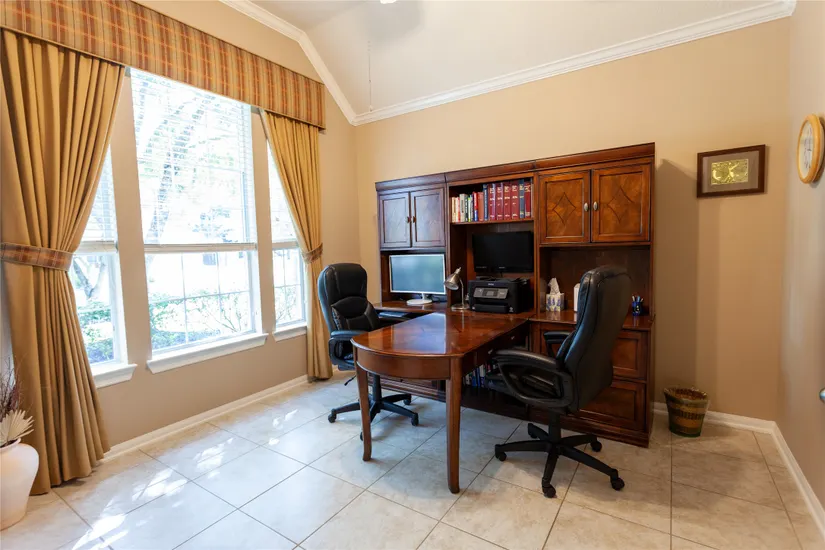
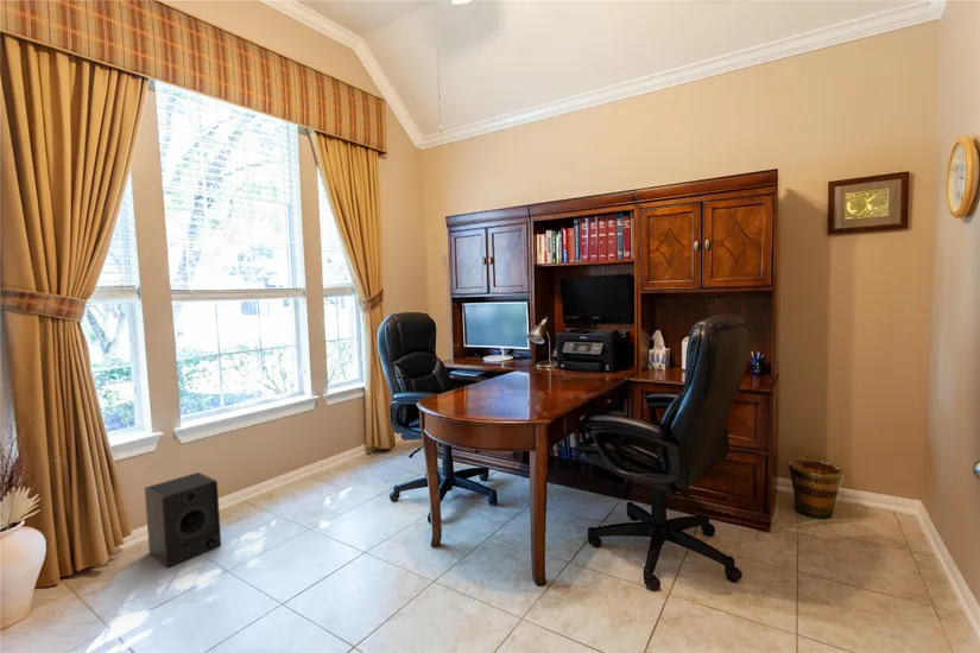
+ studio monitor (184, 516)
